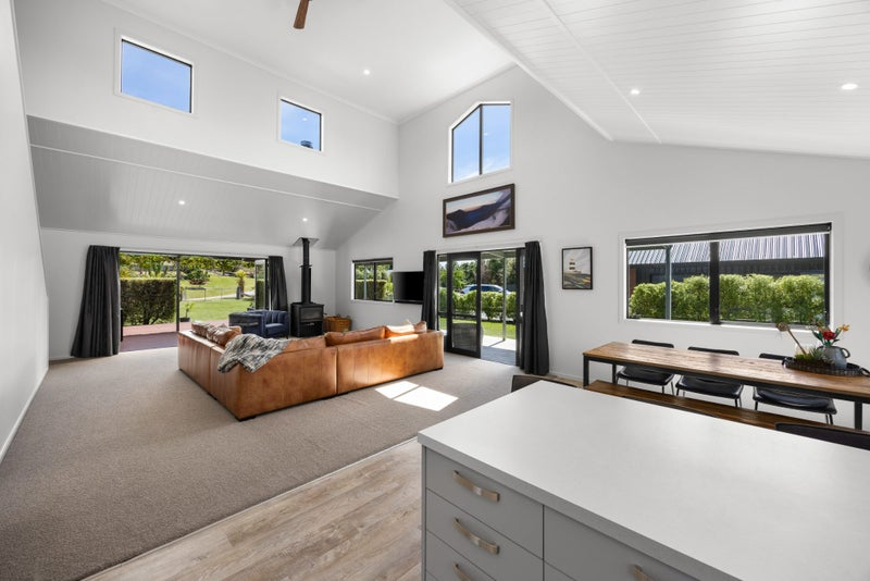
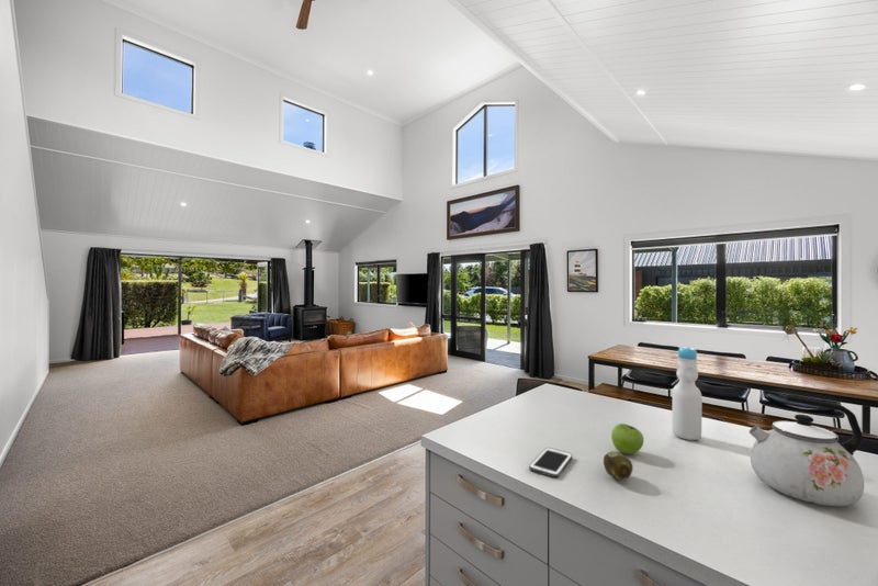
+ fruit (617, 465)
+ cell phone (551, 461)
+ bottle (686, 391)
+ fruit (627, 438)
+ kettle (802, 443)
